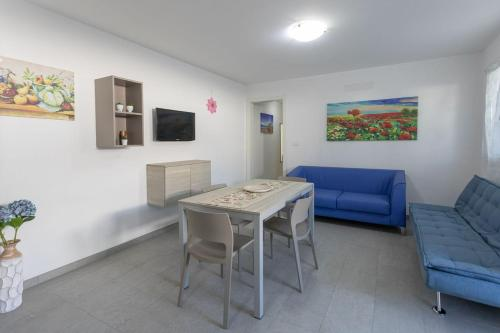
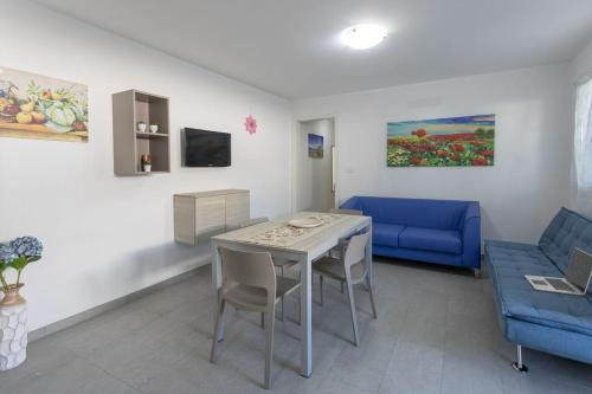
+ laptop (556, 278)
